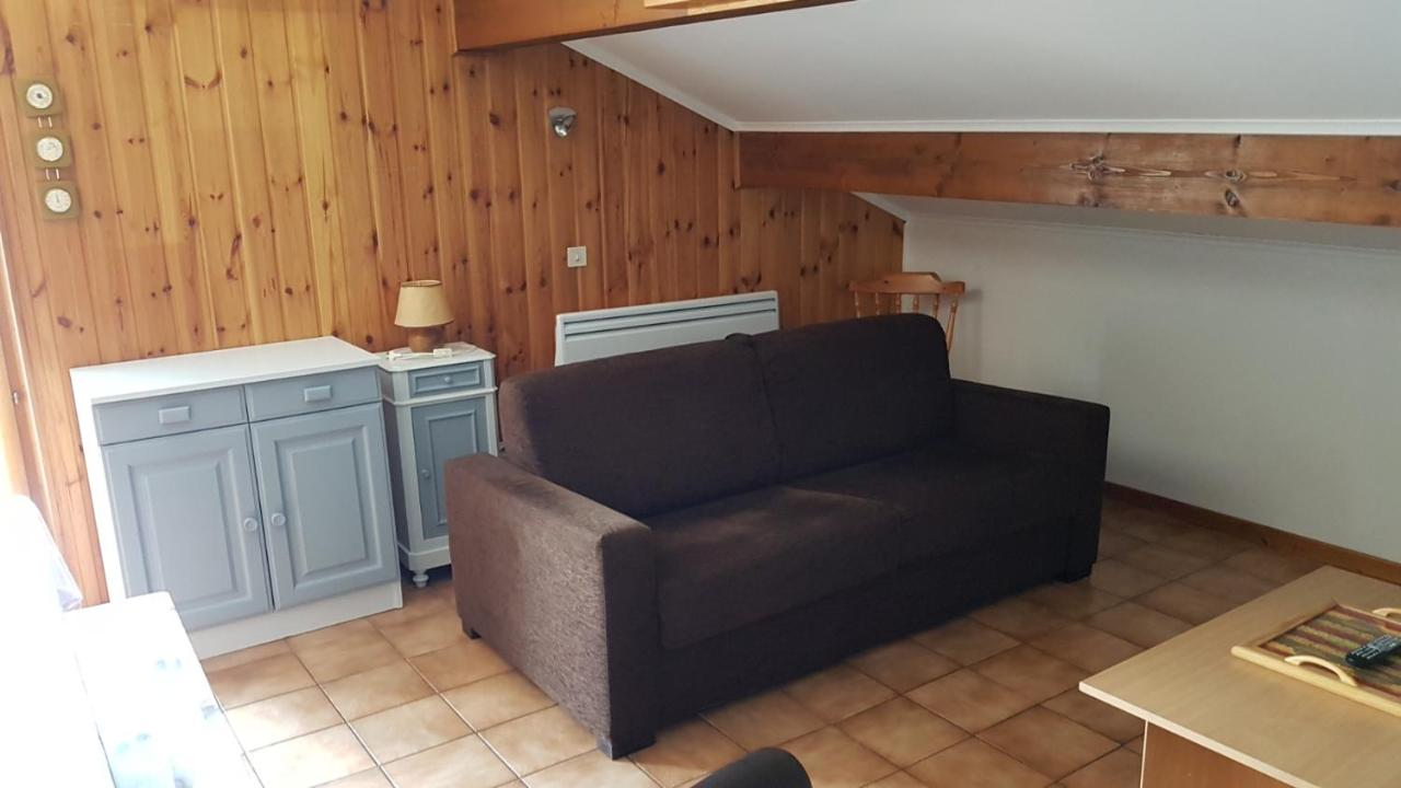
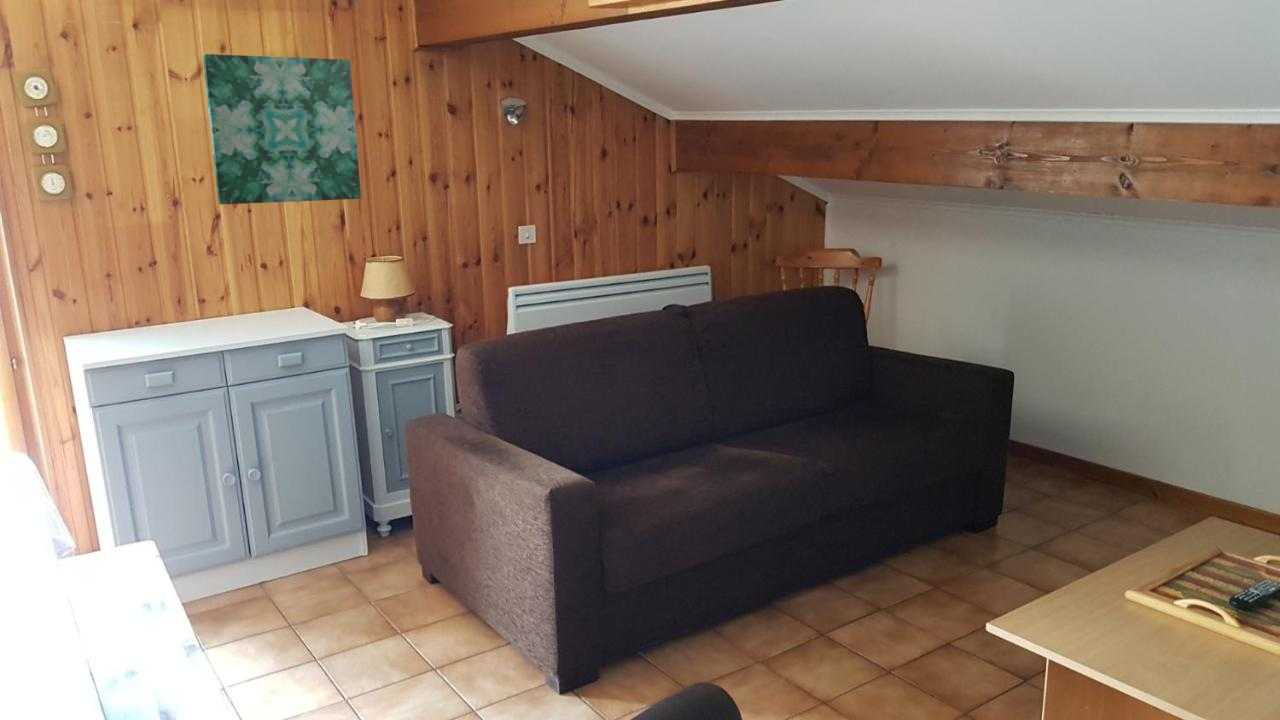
+ wall art (285, 130)
